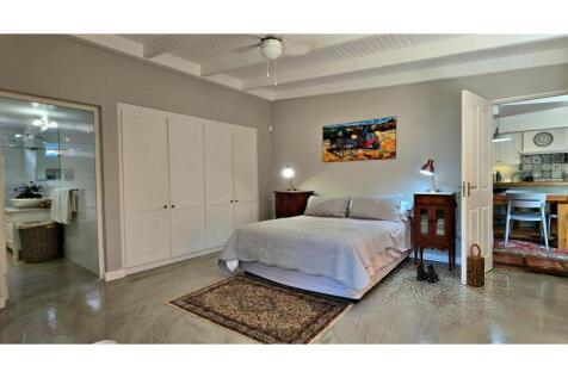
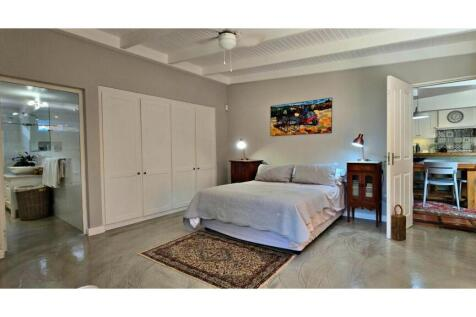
- boots (427, 271)
